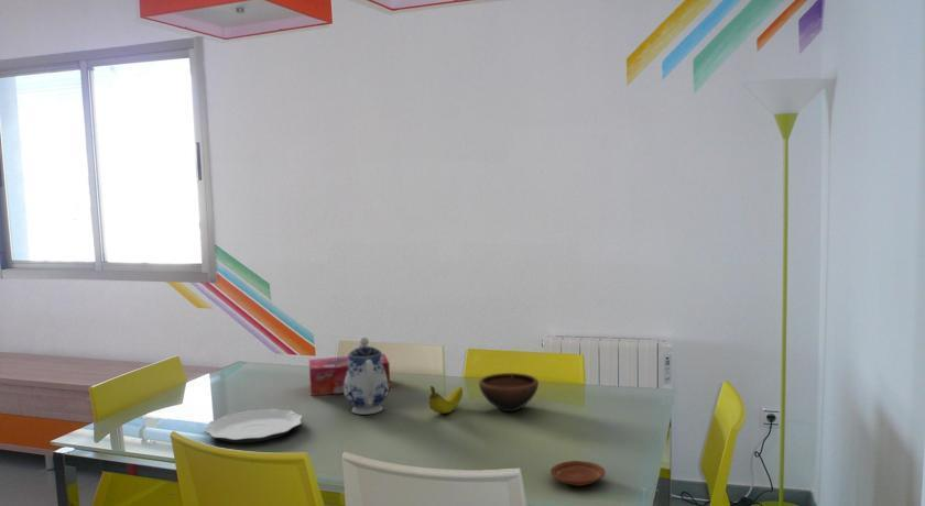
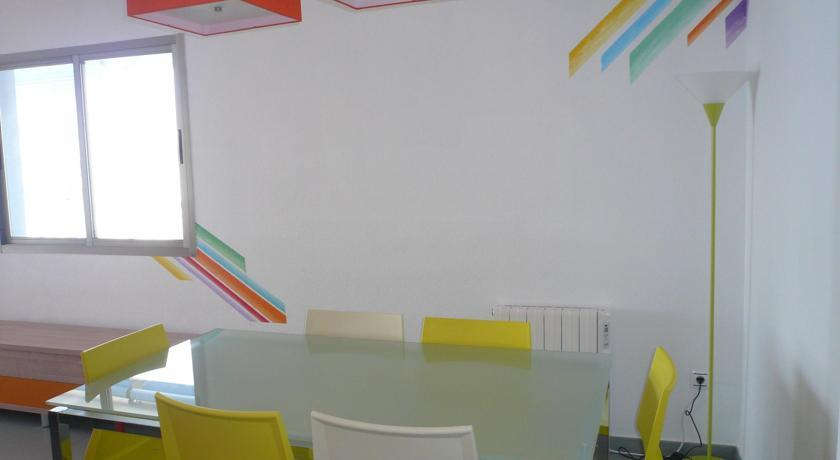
- plate (577, 476)
- tissue box (346, 373)
- bowl (509, 394)
- teapot (366, 373)
- plate (254, 426)
- fruit (447, 396)
